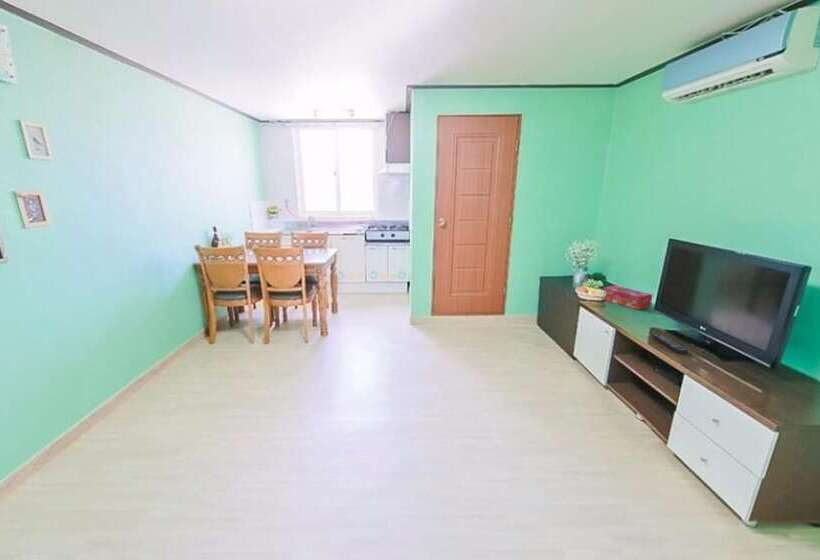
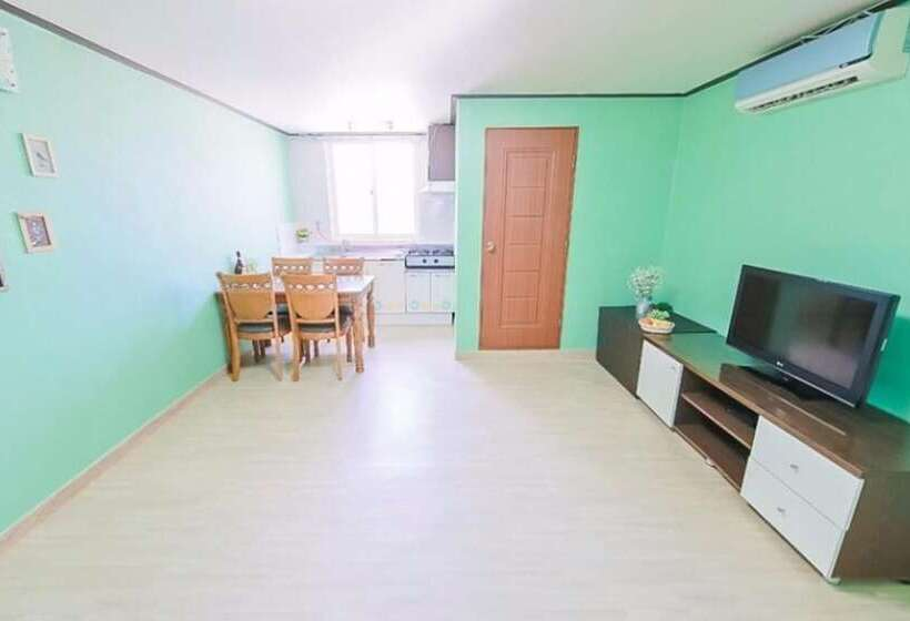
- tissue box (626, 297)
- remote control (668, 343)
